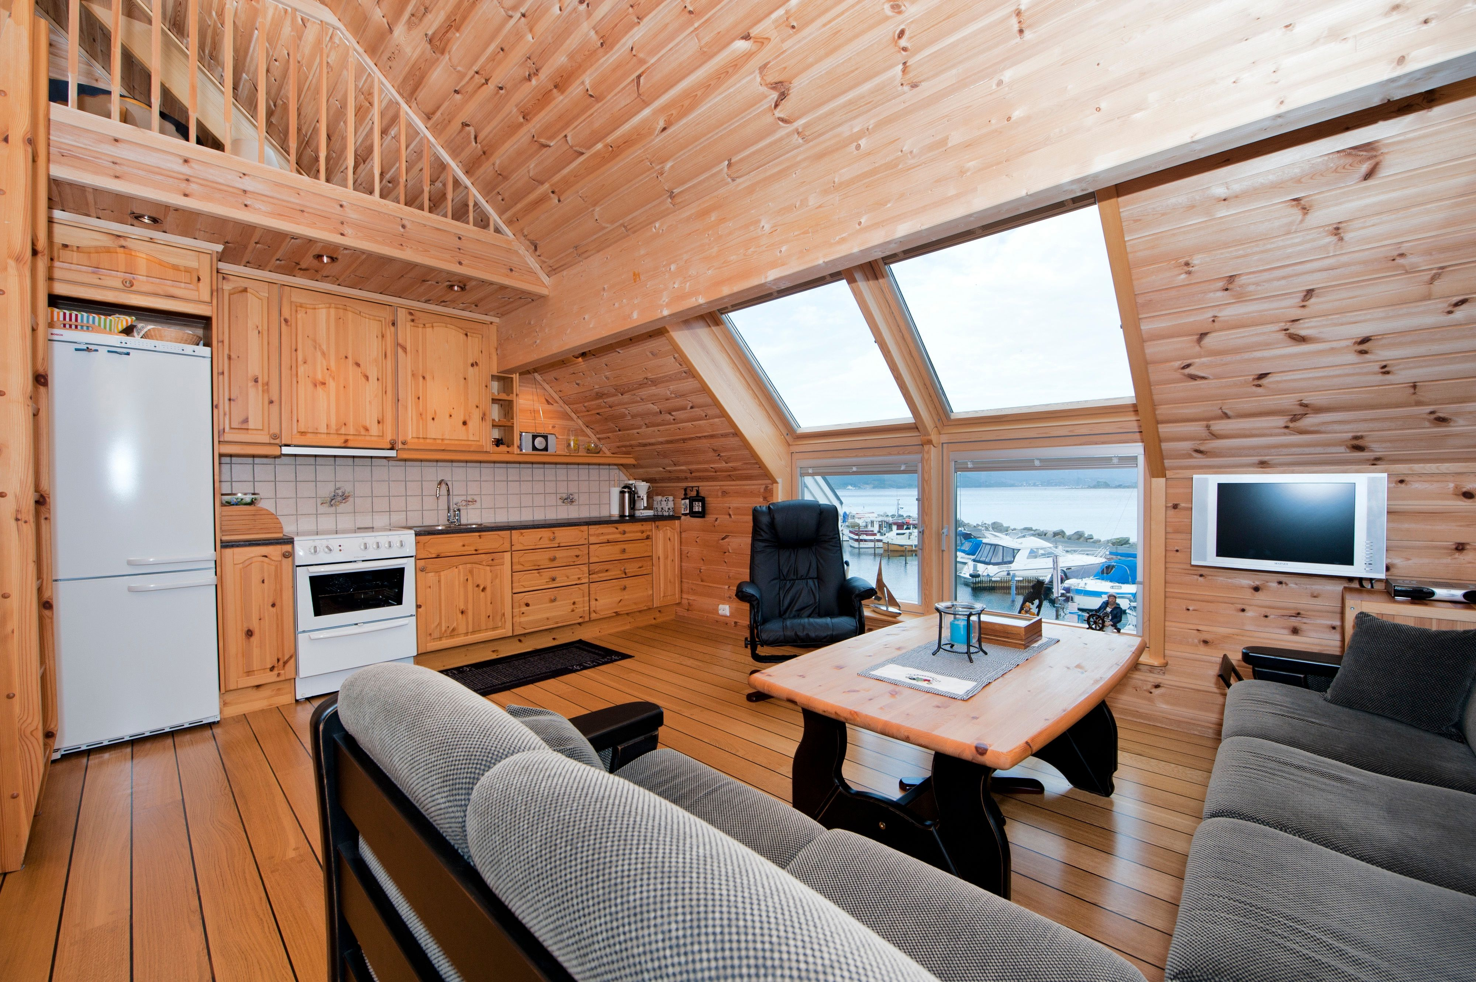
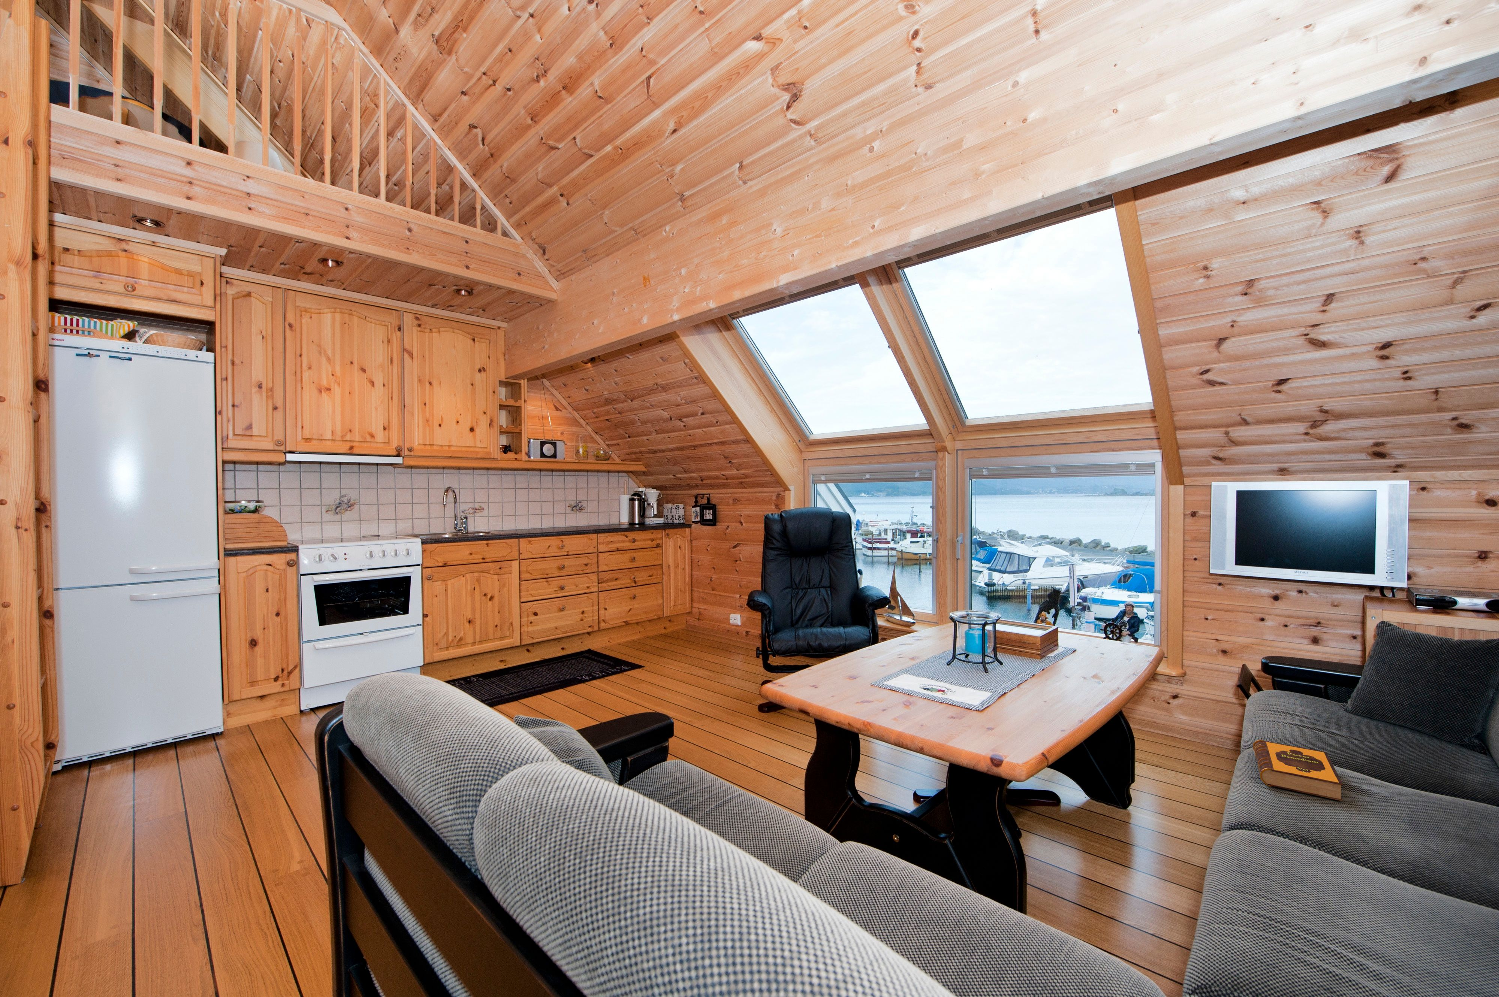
+ hardback book (1293, 768)
